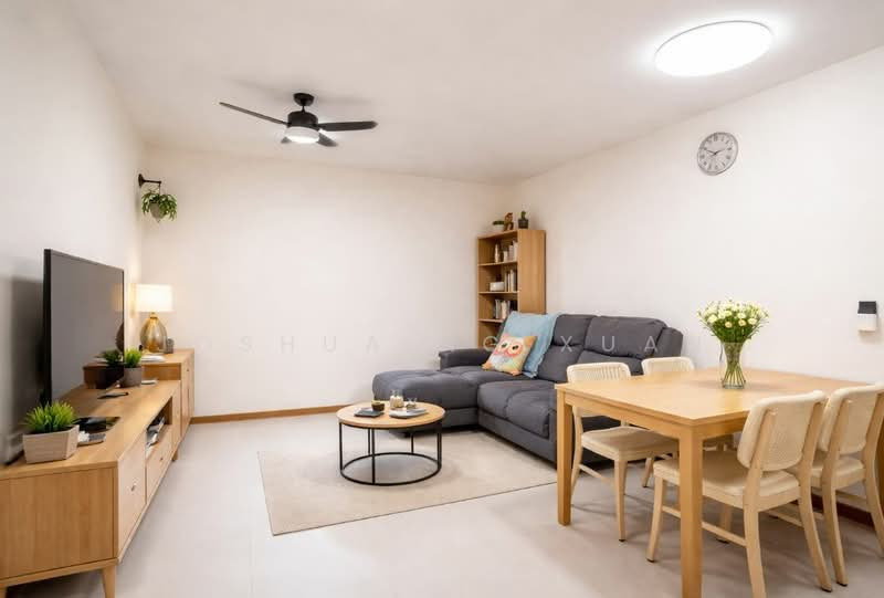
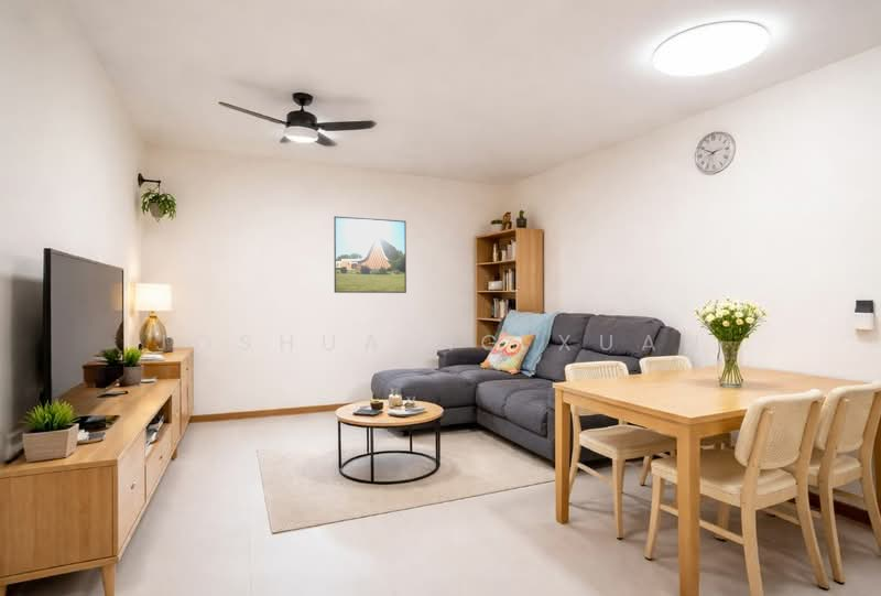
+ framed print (371, 256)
